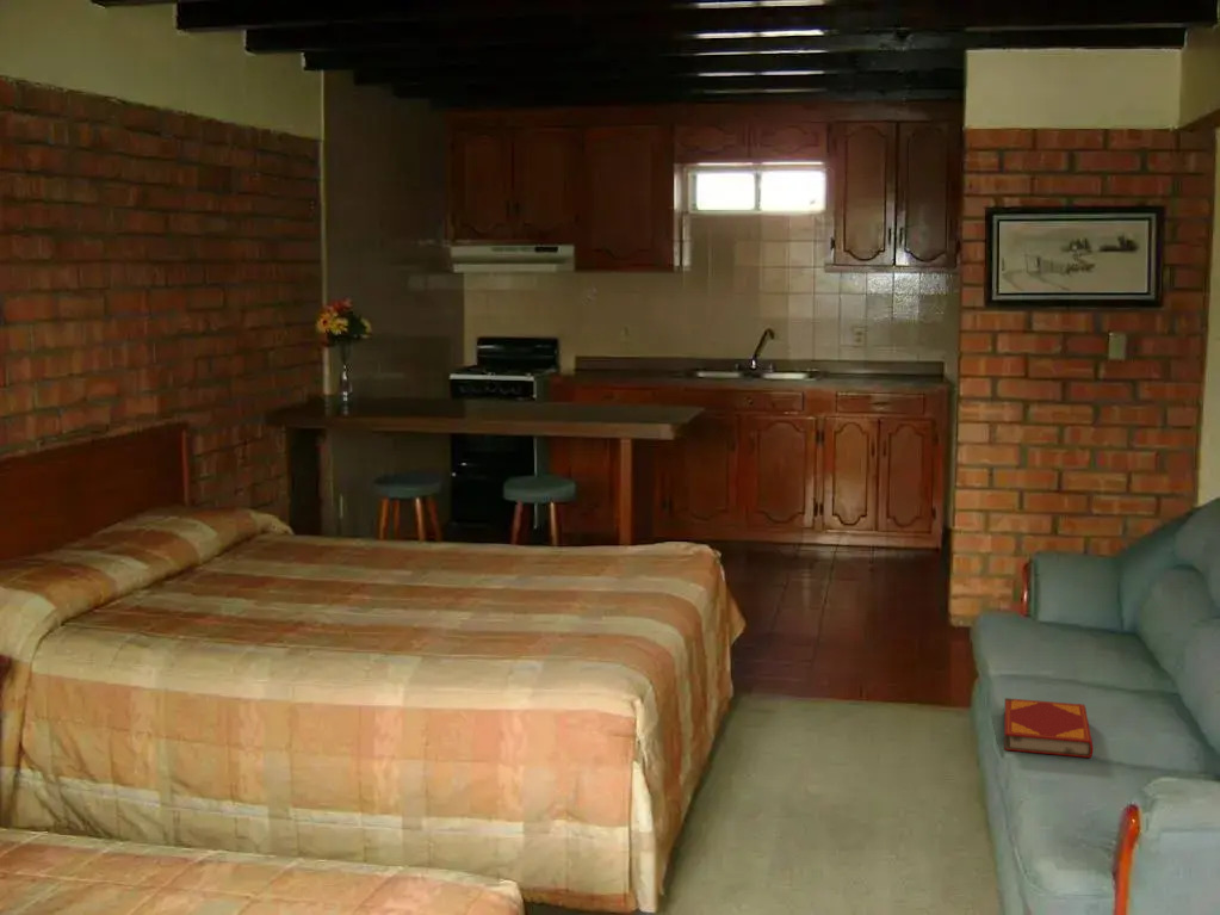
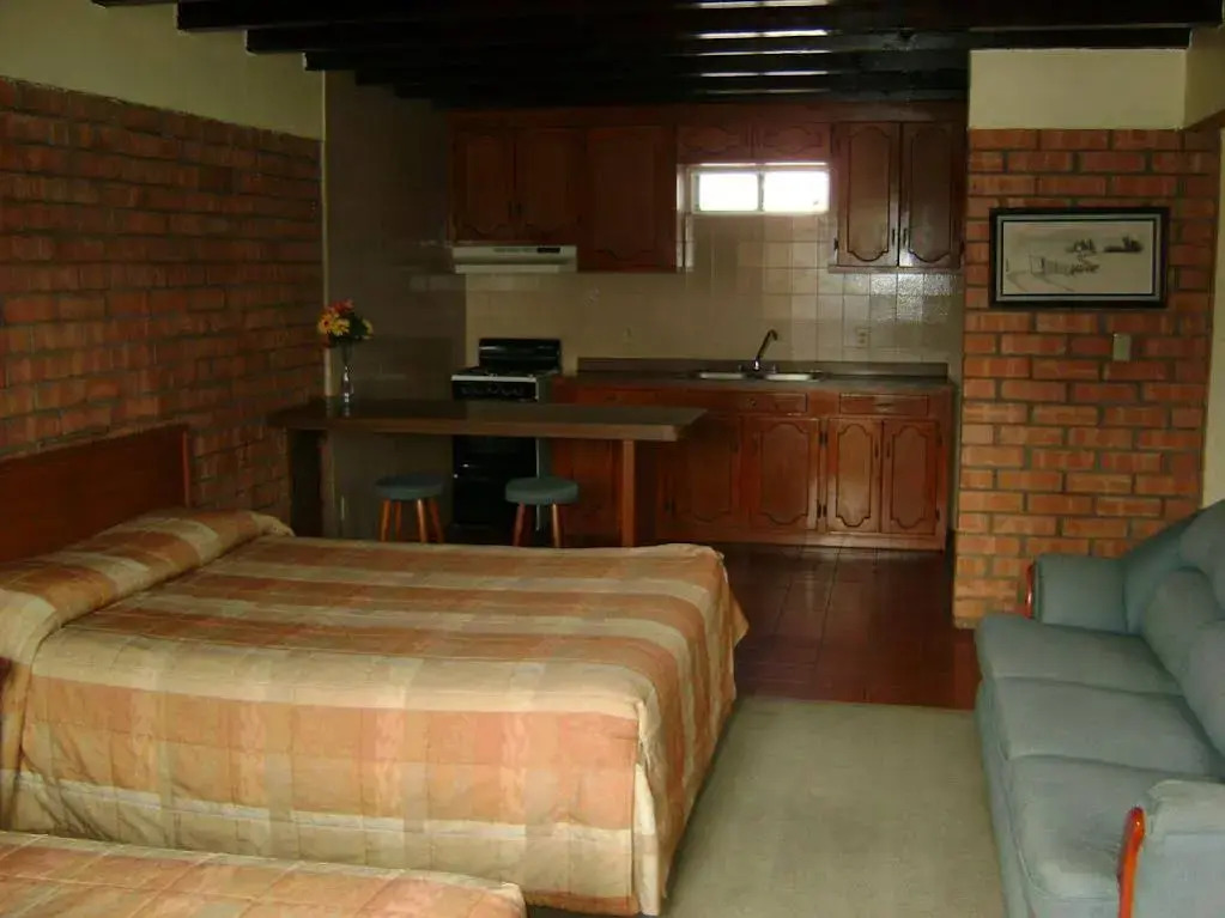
- hardback book (1046, 727)
